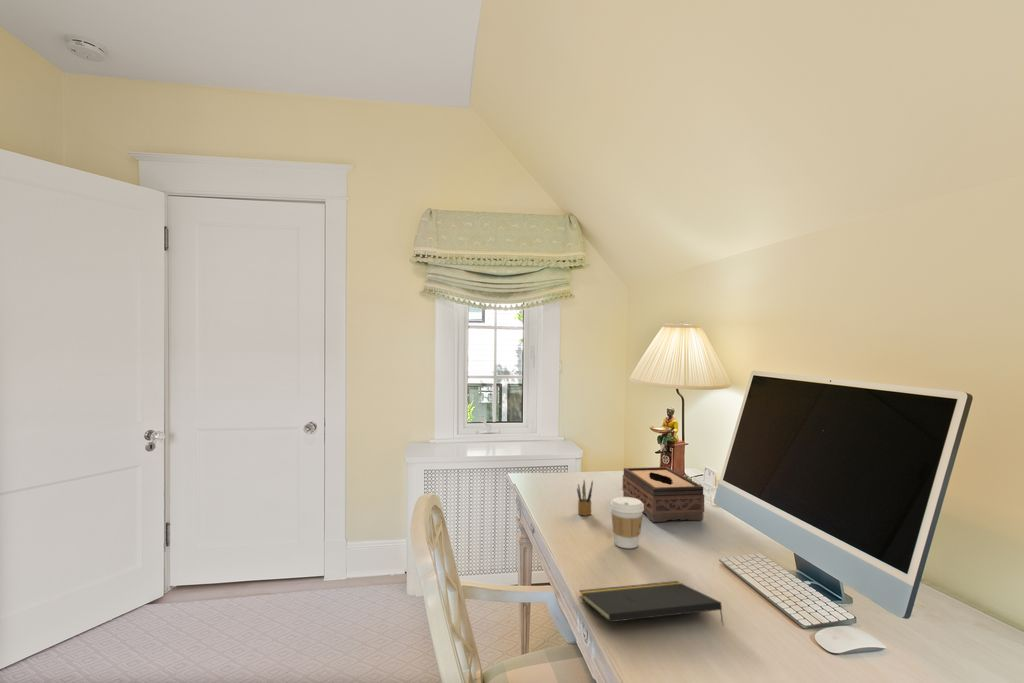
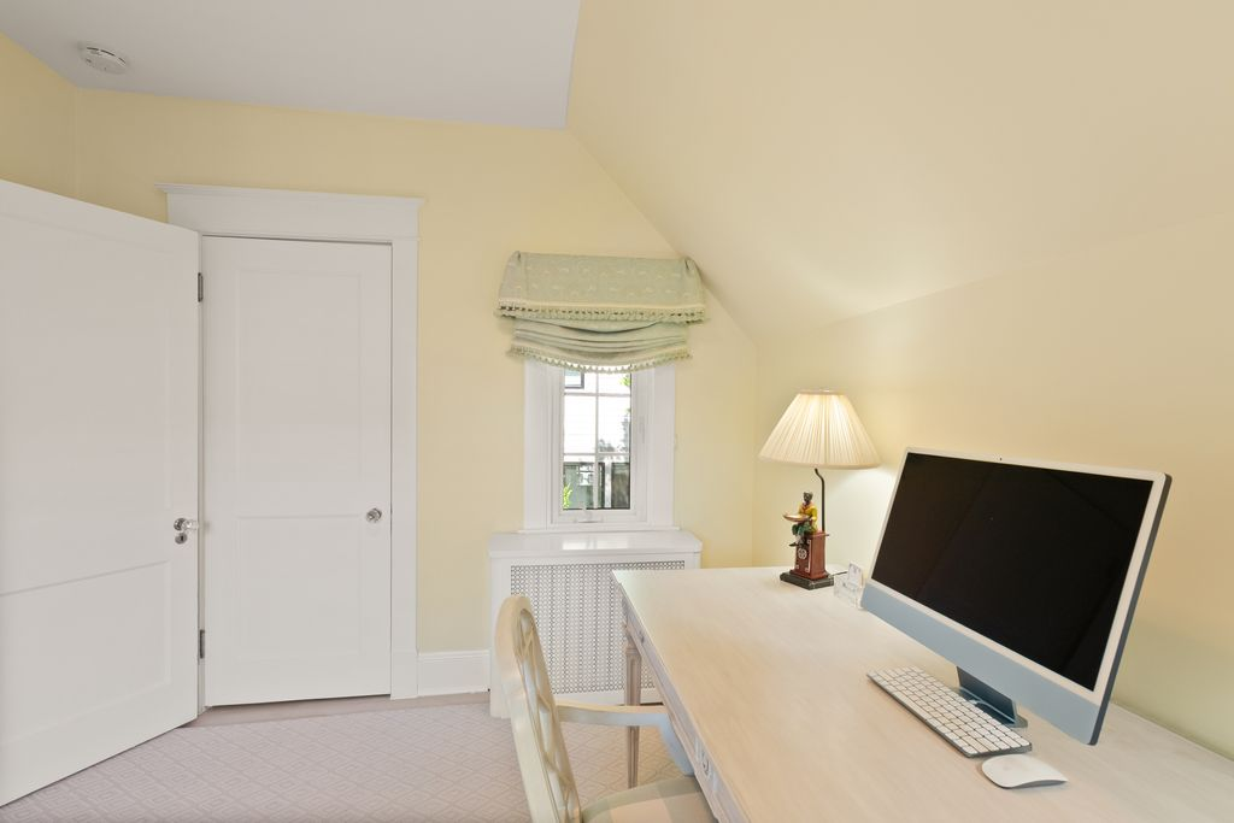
- tissue box (660, 492)
- pencil box (585, 497)
- coffee cup (626, 521)
- notepad (646, 599)
